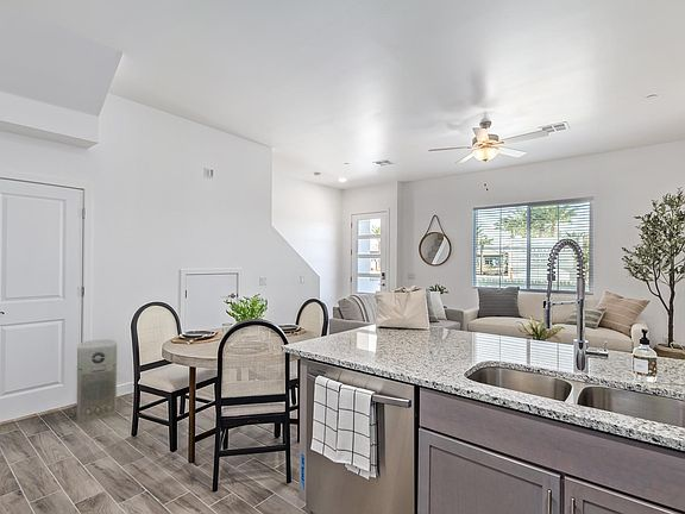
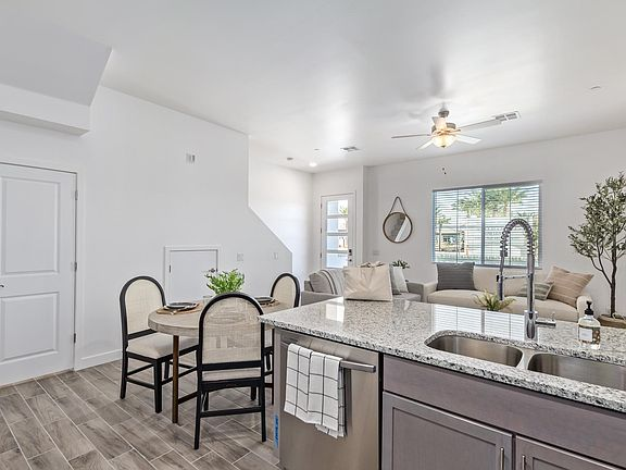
- air purifier (96, 377)
